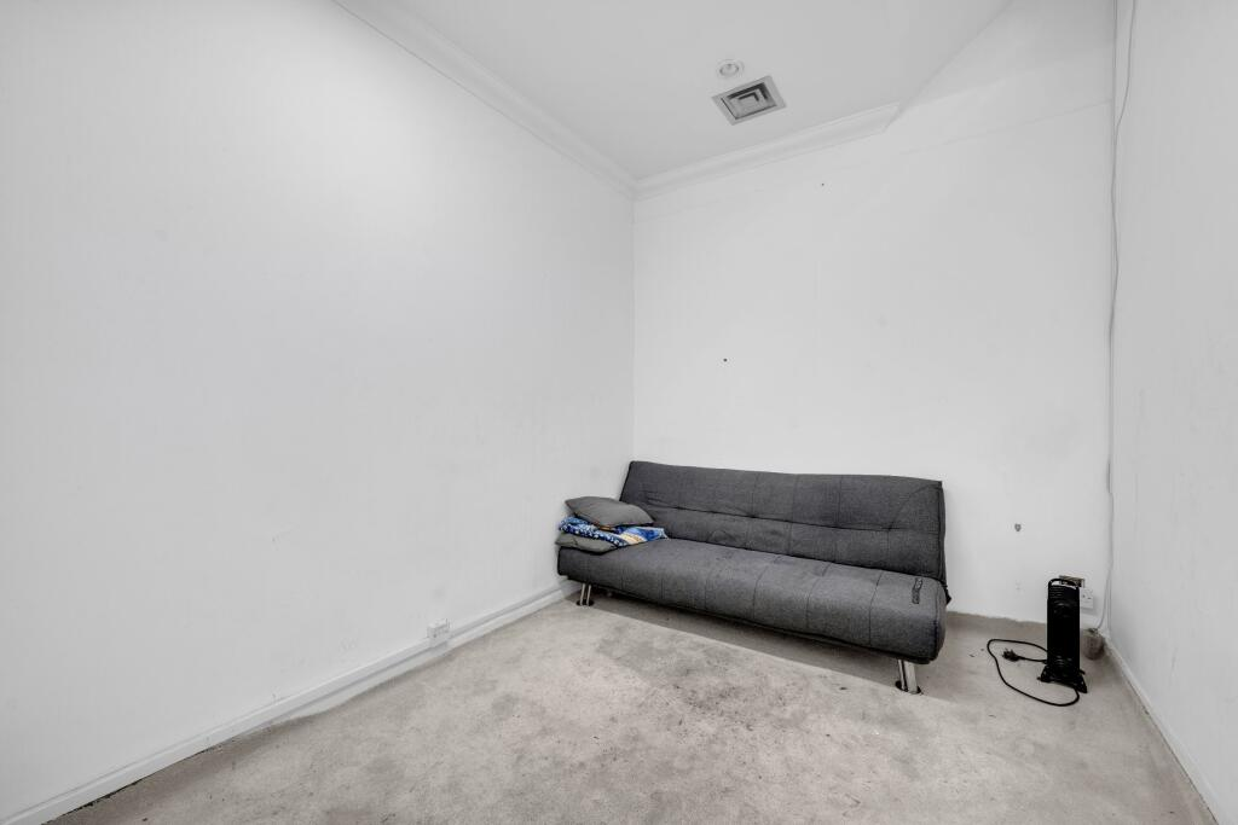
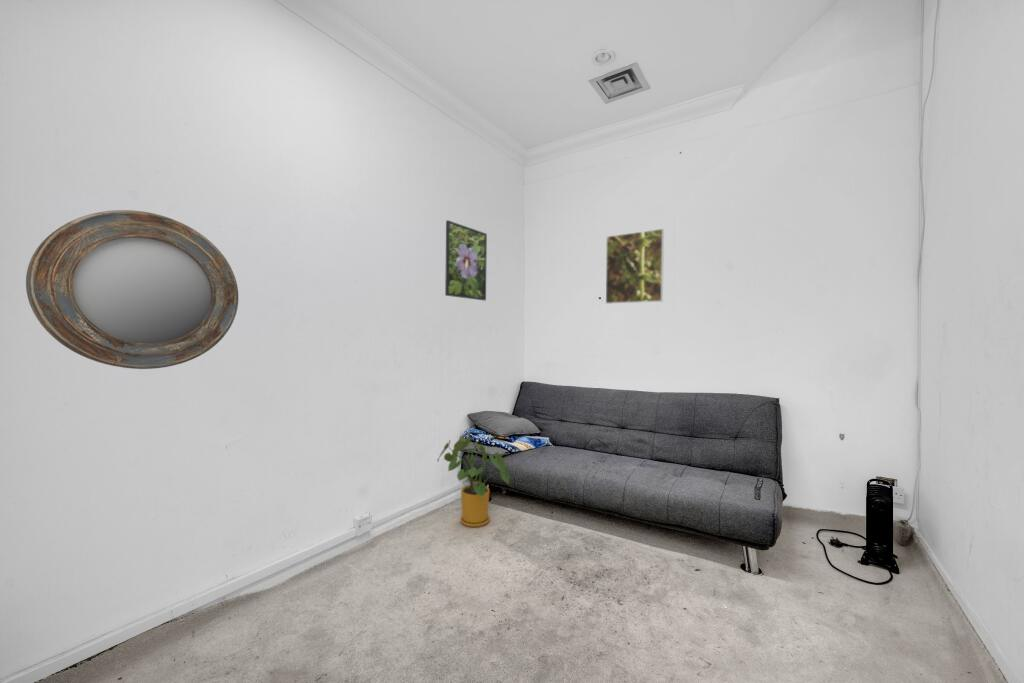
+ house plant (472, 482)
+ home mirror (148, 291)
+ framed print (467, 262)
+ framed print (633, 267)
